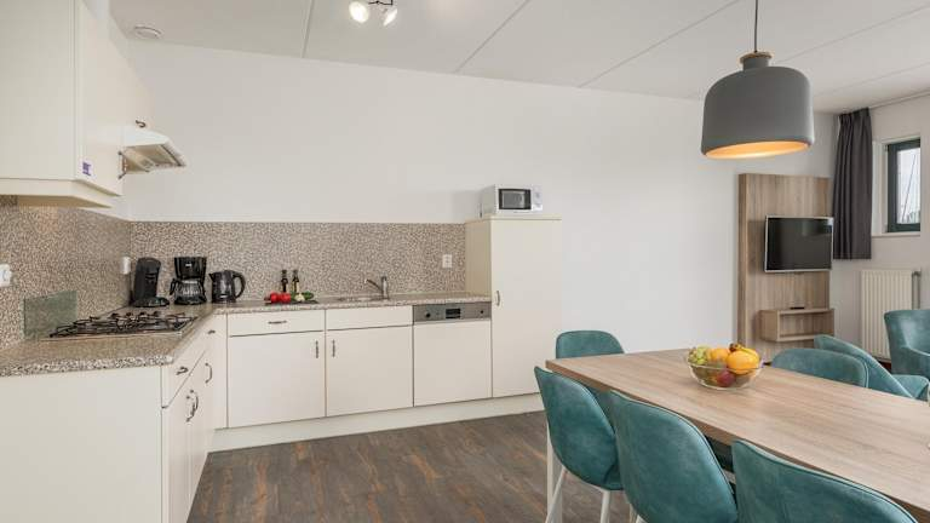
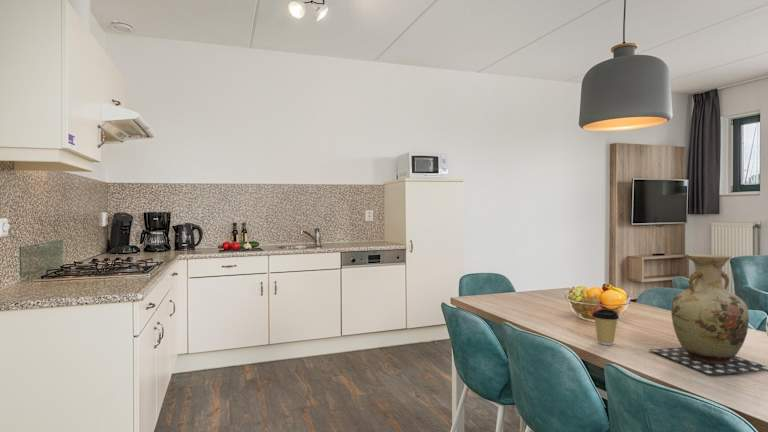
+ vase (708, 308)
+ coffee cup (605, 327)
